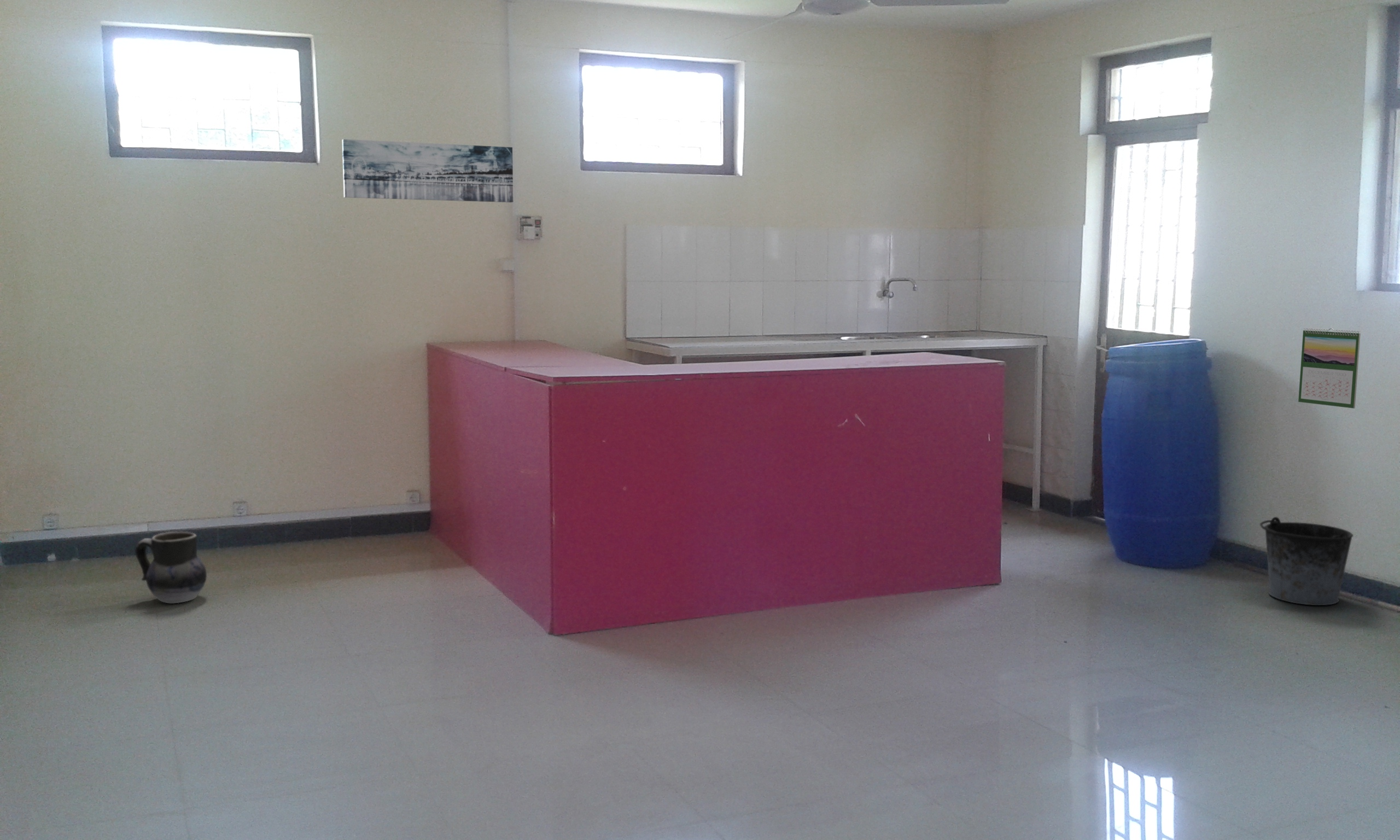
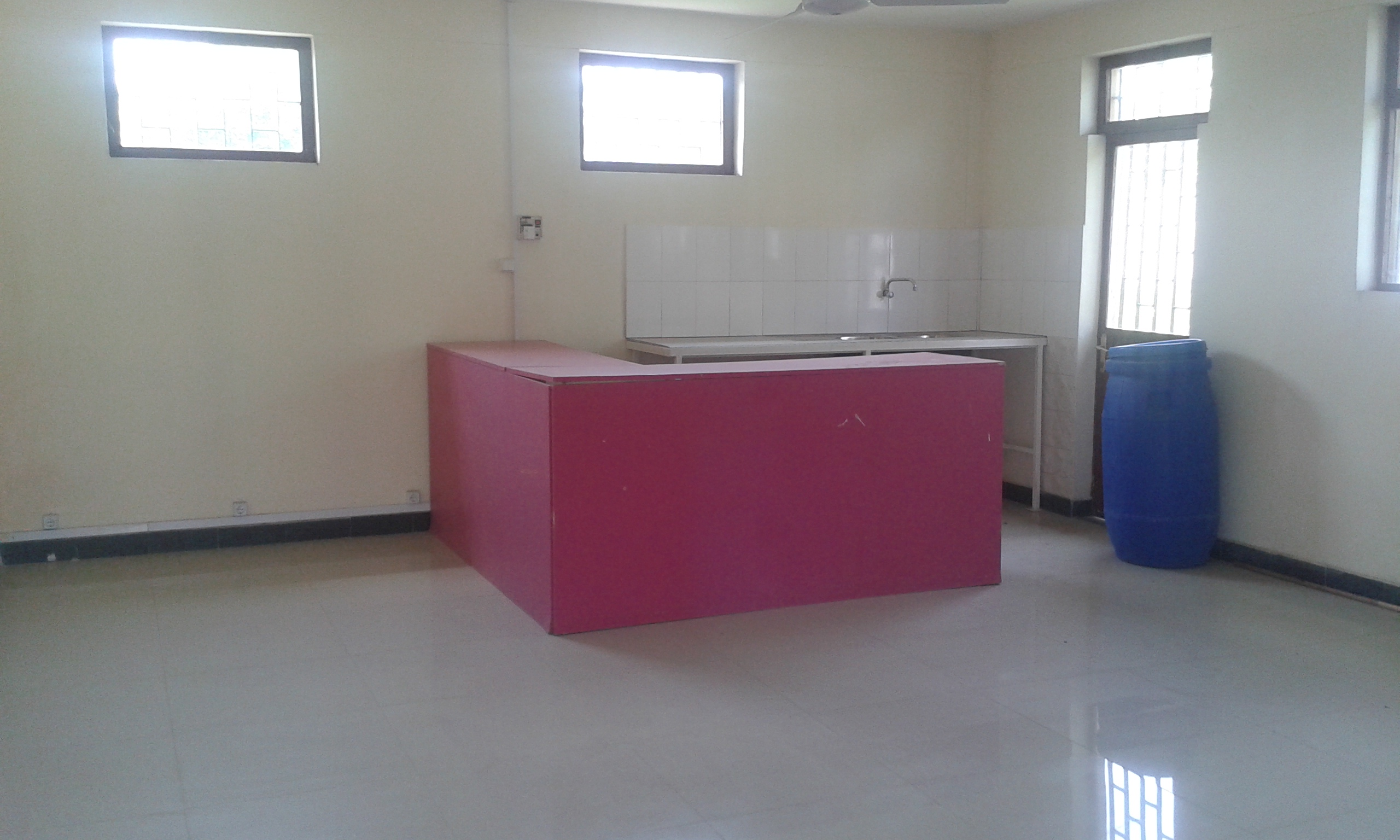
- ceramic jug (171, 567)
- bucket (1304, 561)
- wall art (430, 172)
- calendar (1328, 366)
